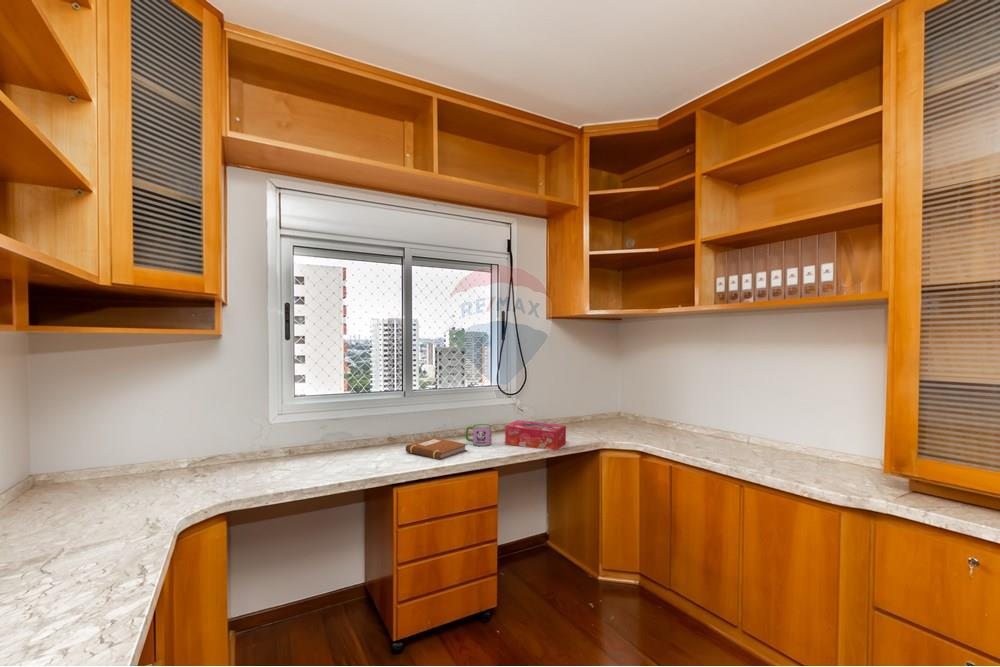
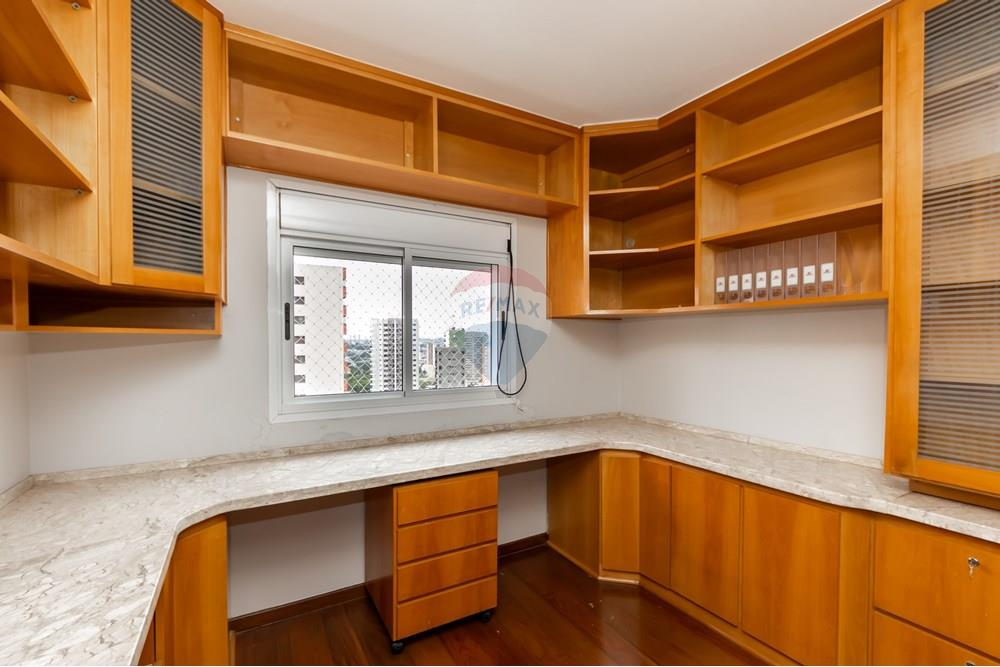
- tissue box (535, 434)
- mug (478, 434)
- notebook (435, 448)
